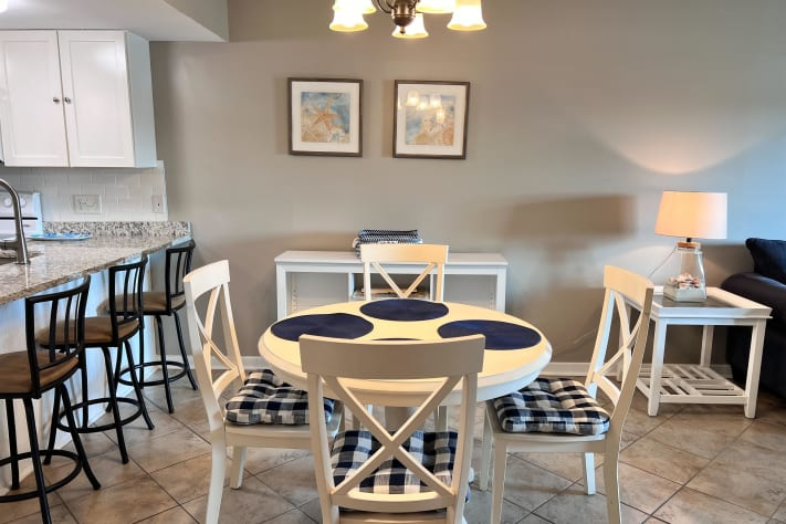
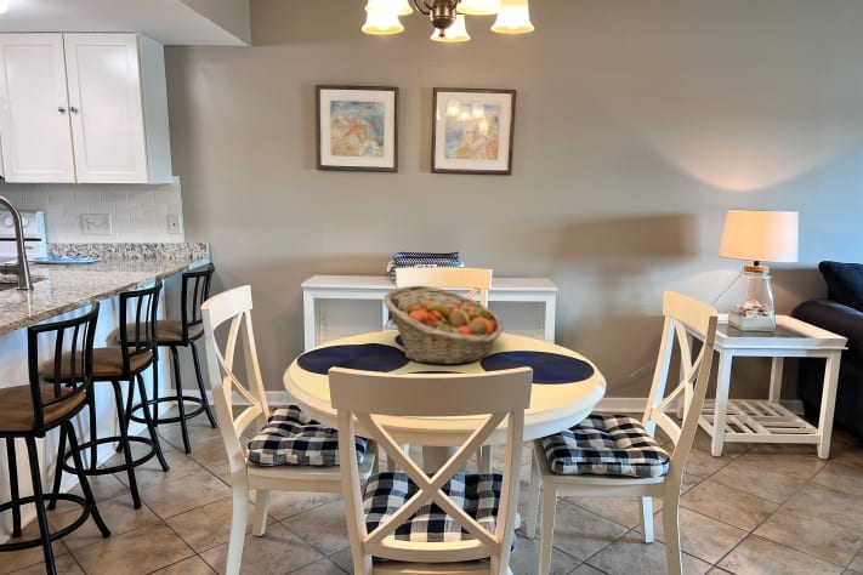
+ fruit basket (443, 321)
